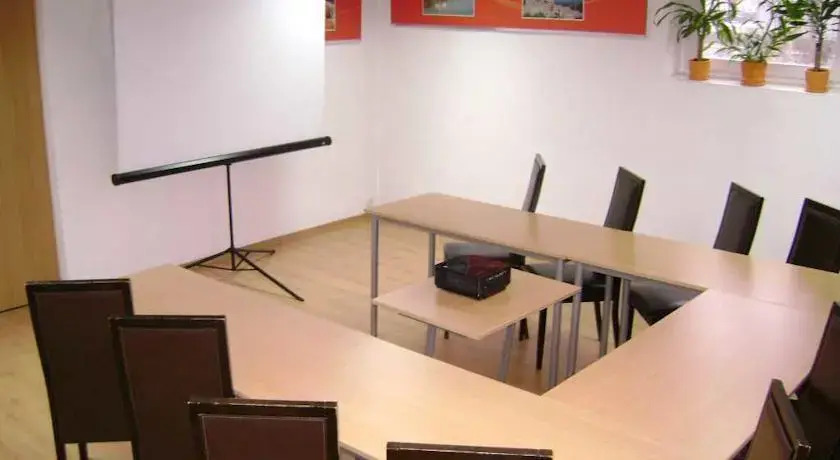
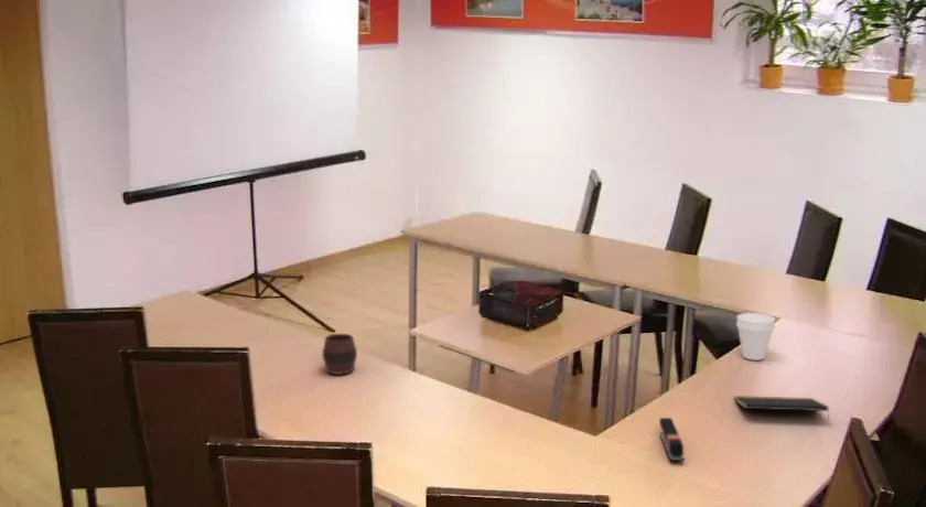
+ notepad (779, 402)
+ stapler (670, 438)
+ cup (754, 337)
+ cup (340, 354)
